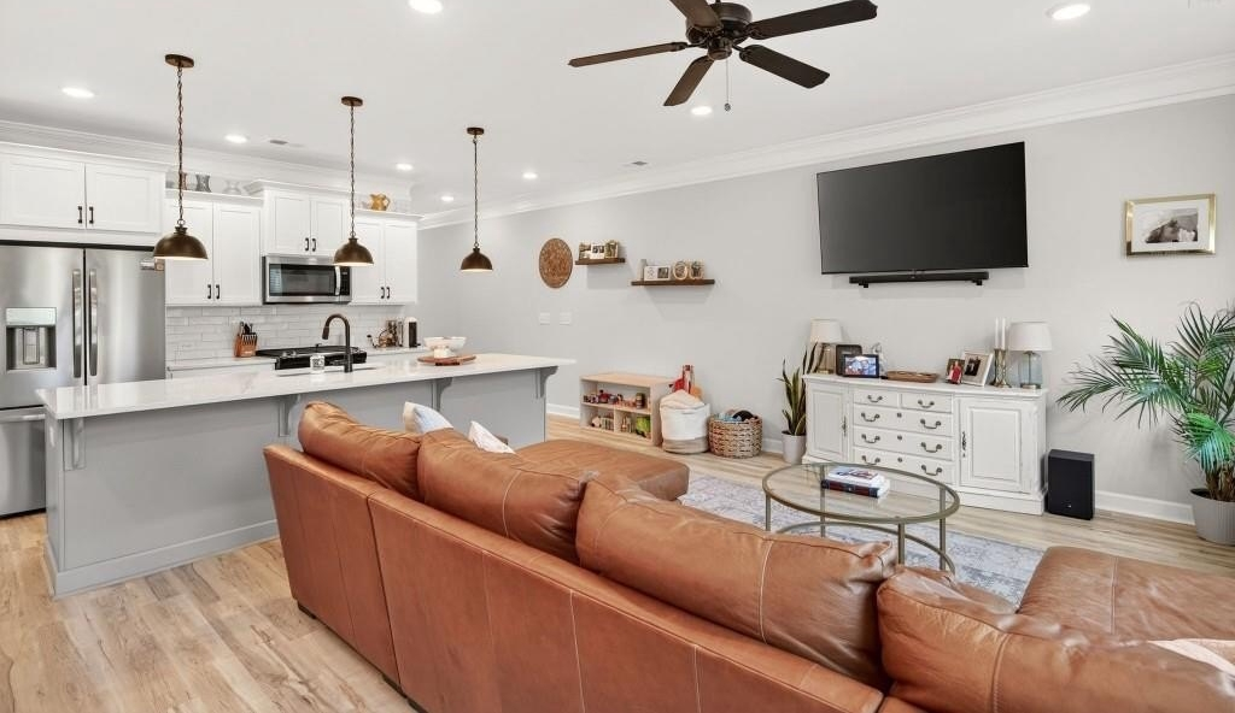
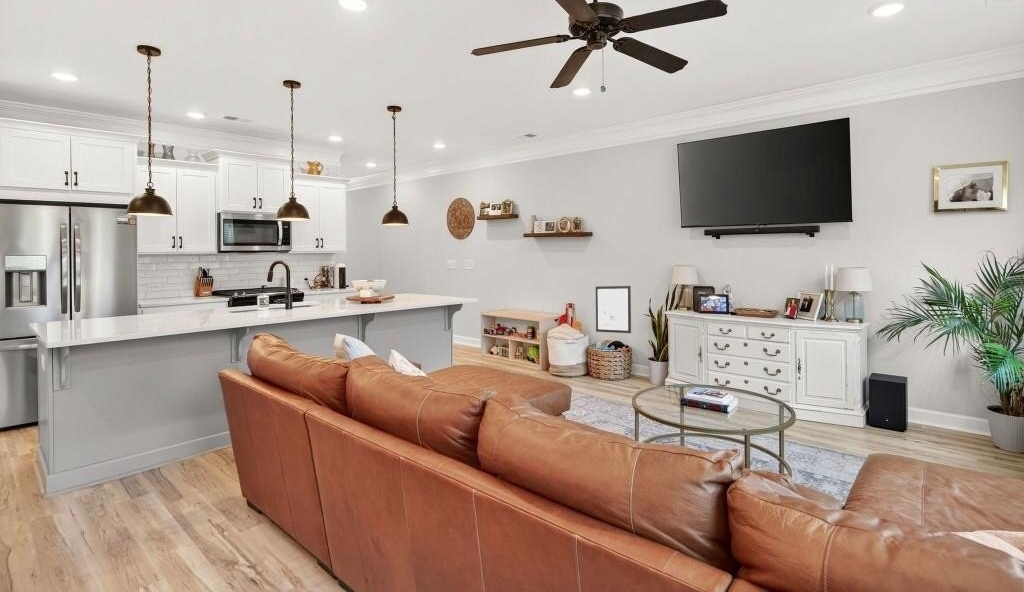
+ wall art (612, 309)
